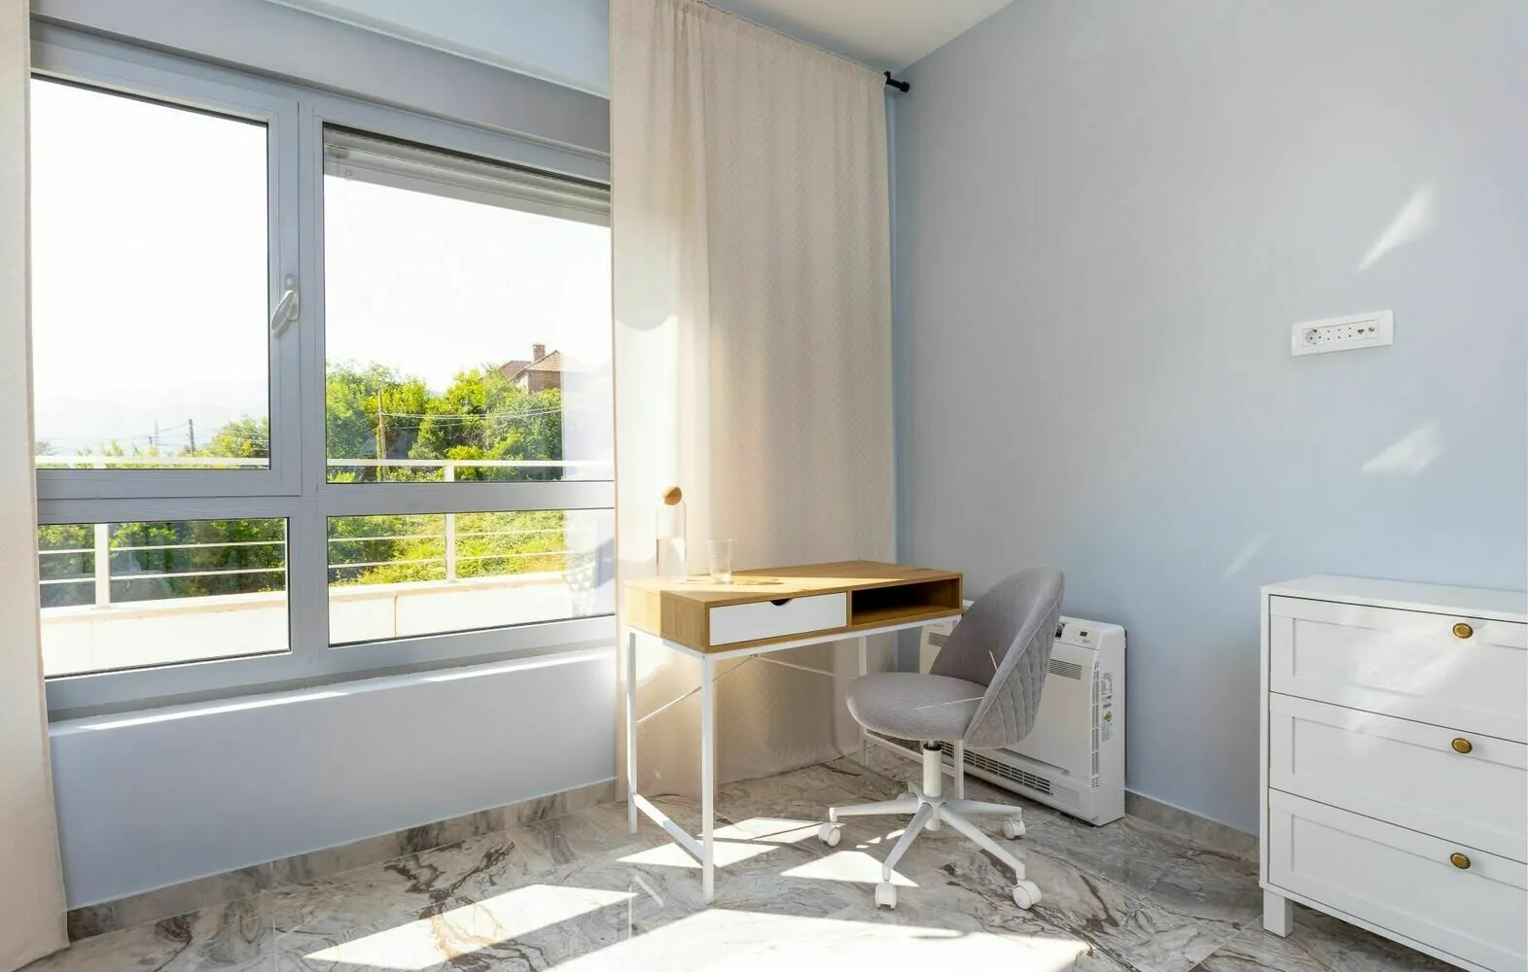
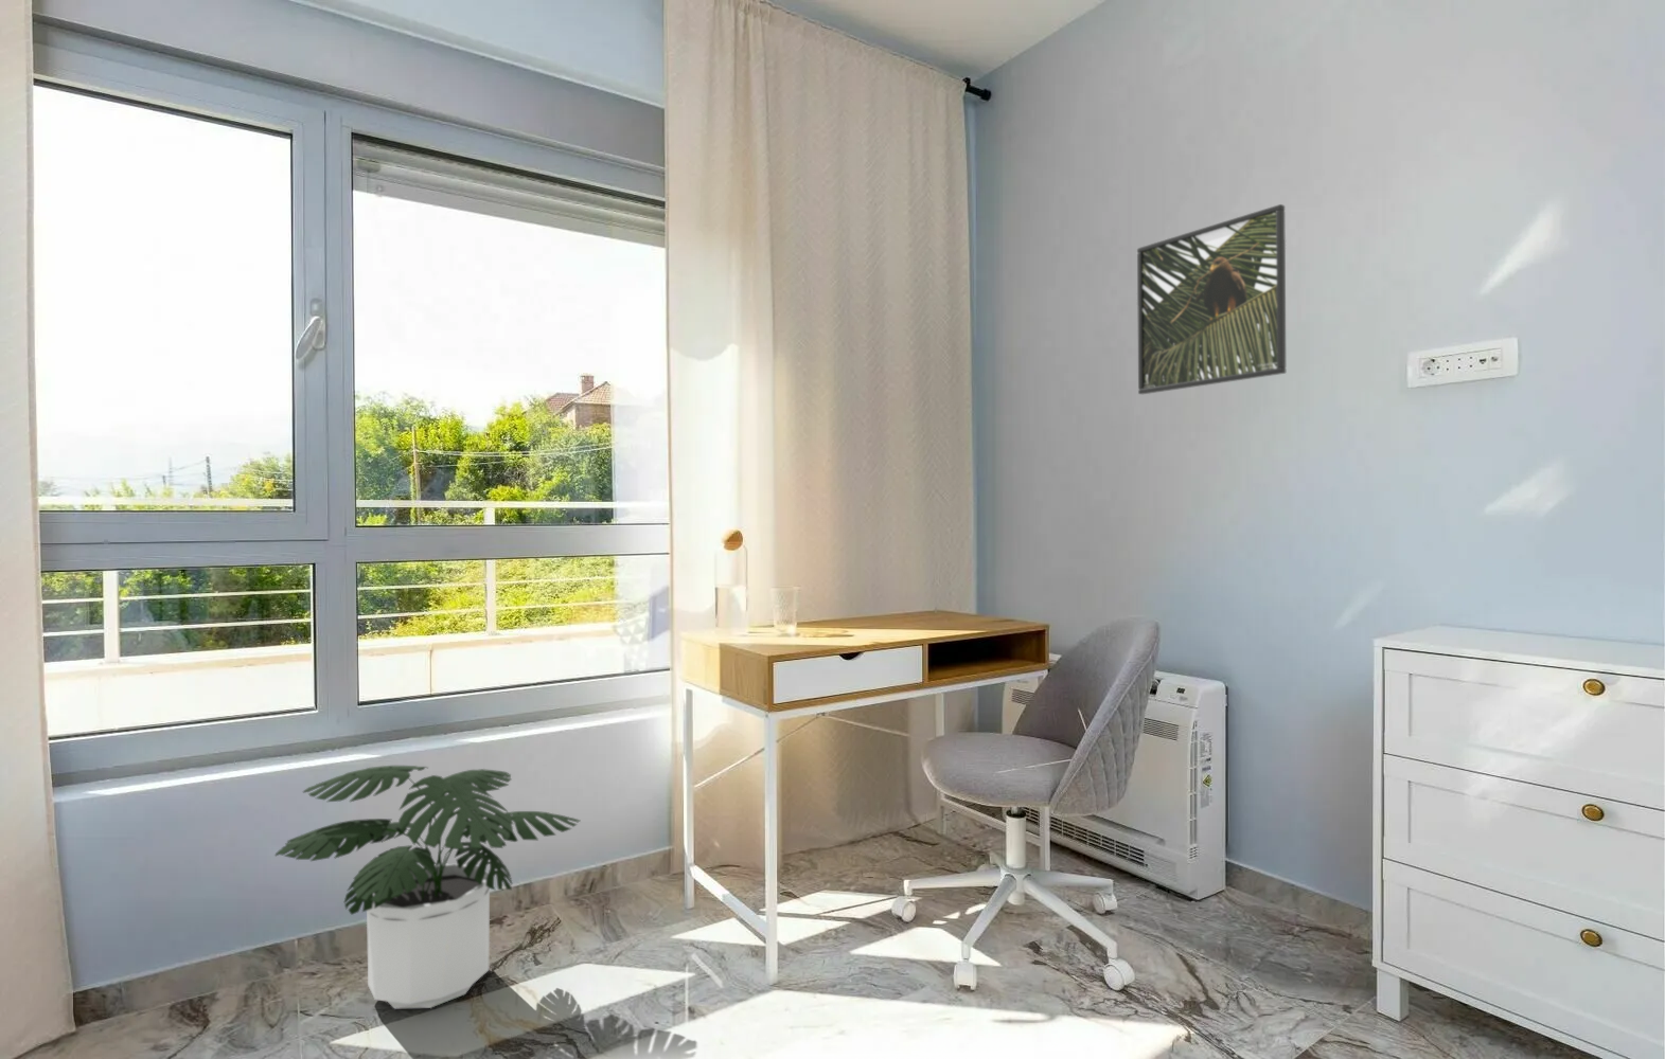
+ potted plant (437, 879)
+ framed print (1206, 306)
